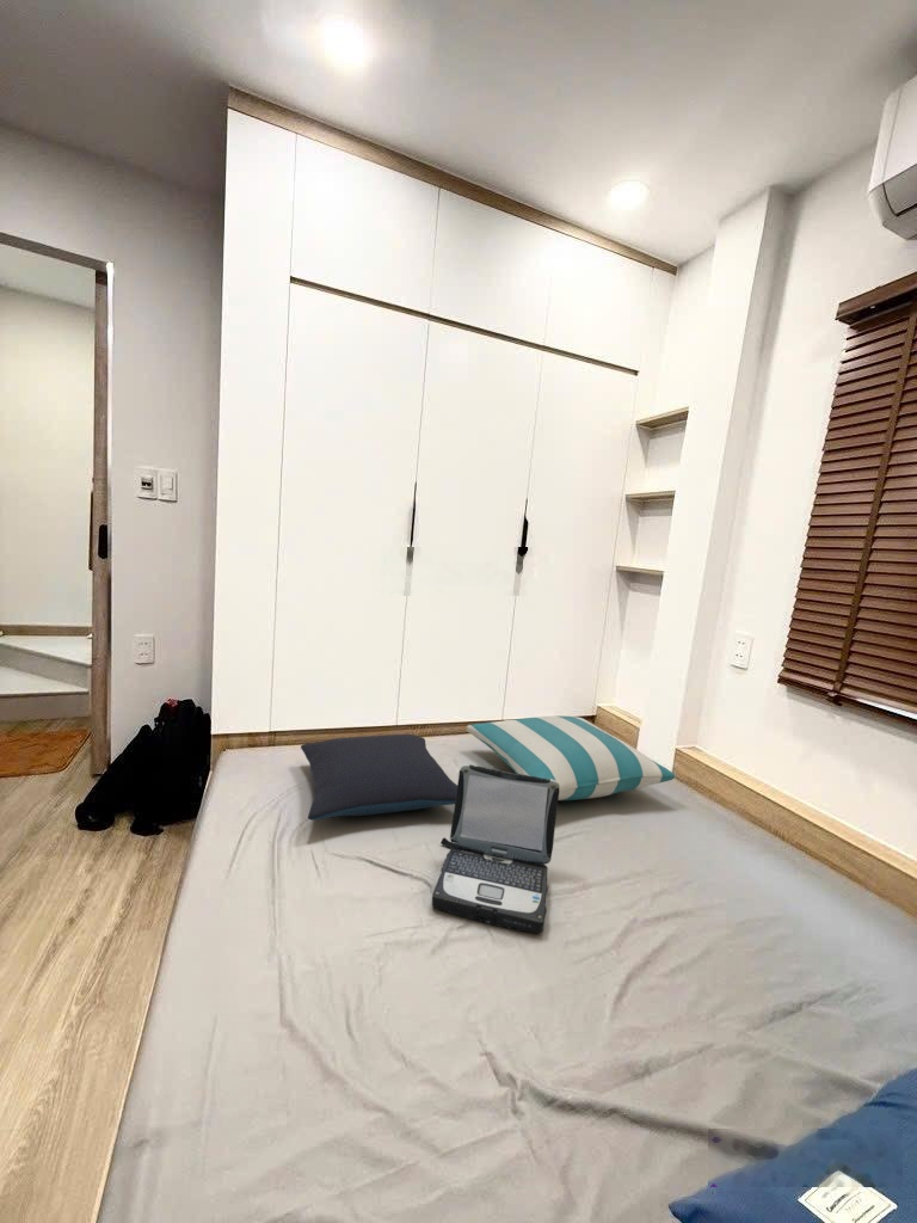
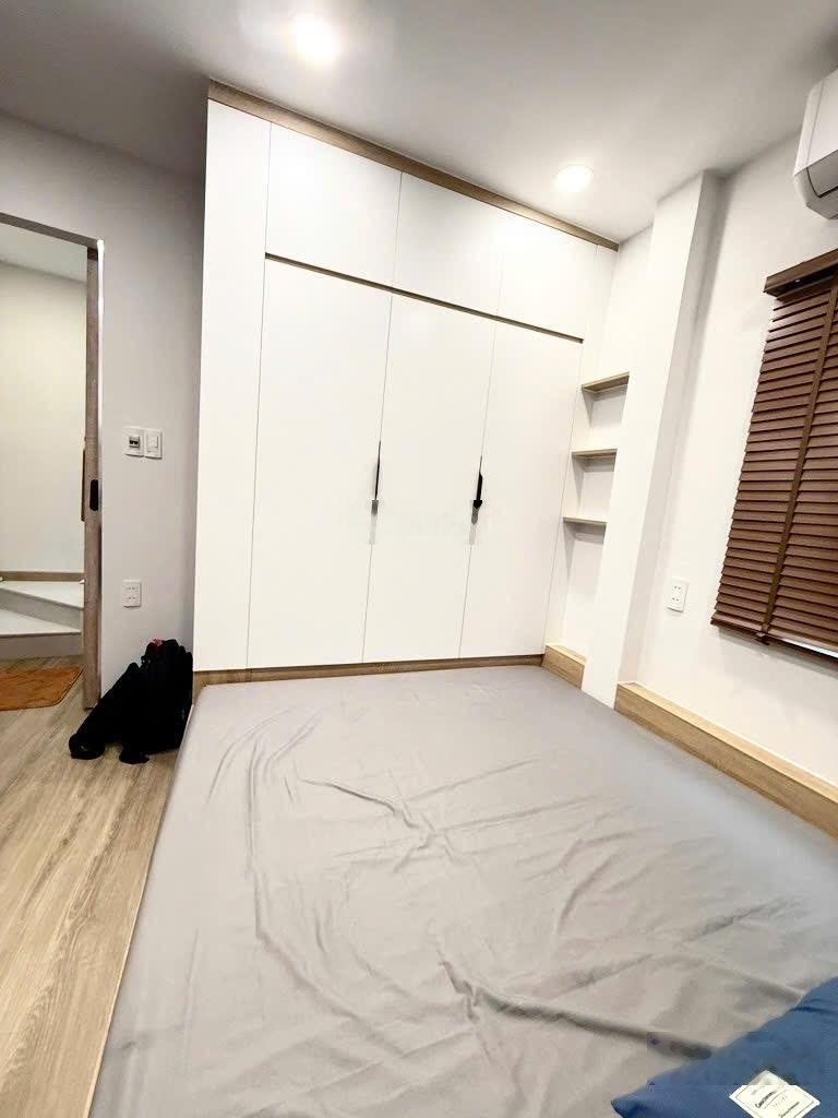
- pillow (562, 752)
- laptop (497, 837)
- pillow (376, 772)
